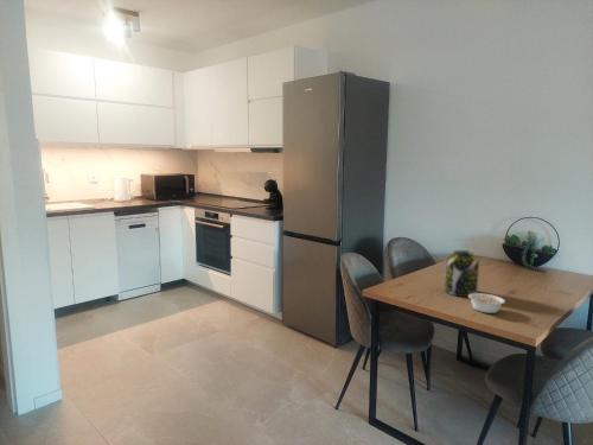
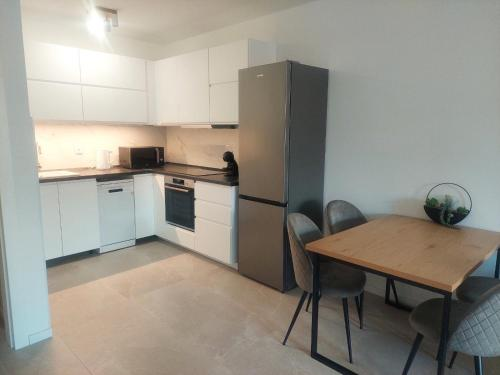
- legume (486, 303)
- jar (461, 272)
